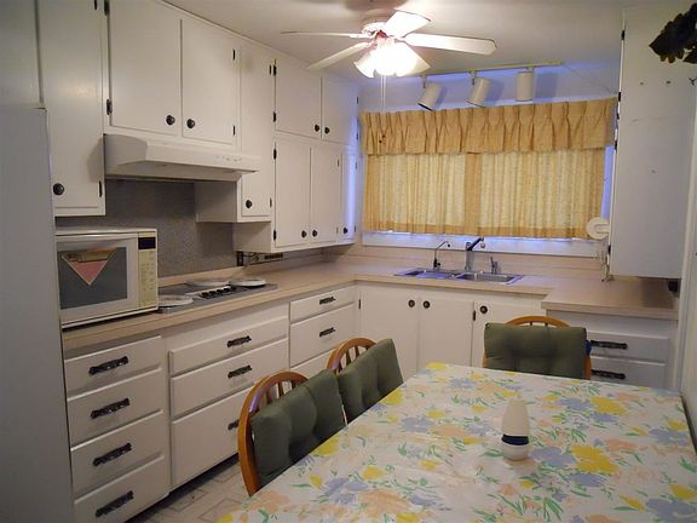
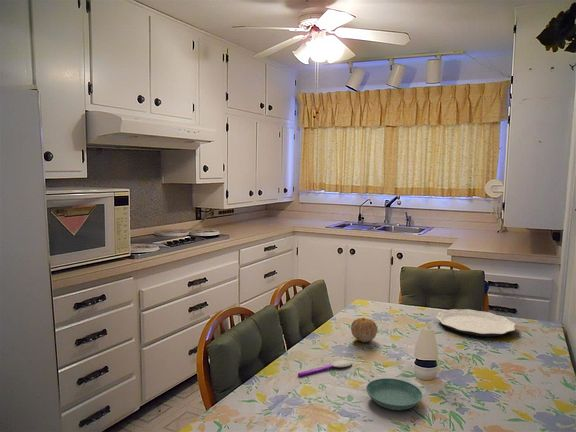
+ plate (474, 323)
+ spoon (325, 367)
+ saucer (393, 395)
+ fruit (363, 329)
